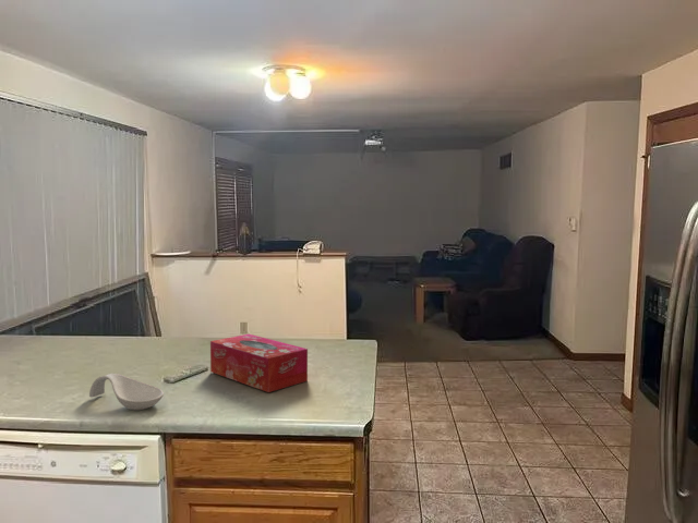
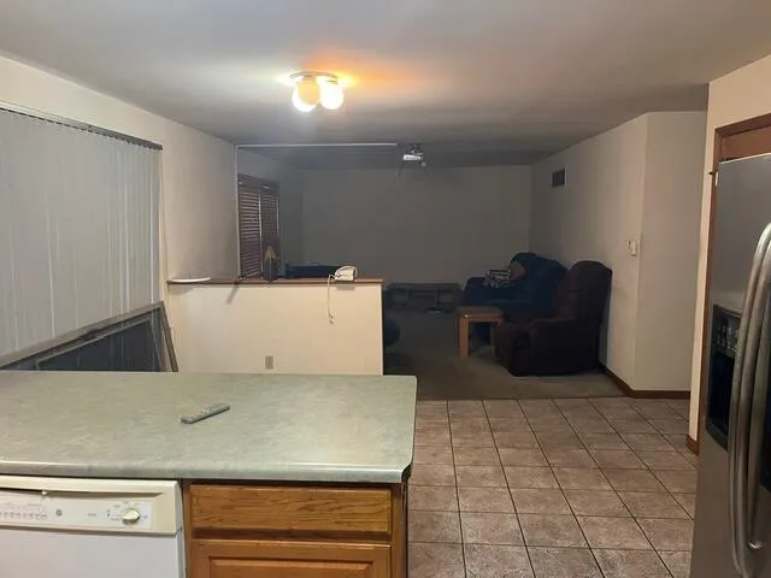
- tissue box (257, 361)
- spoon rest (124, 390)
